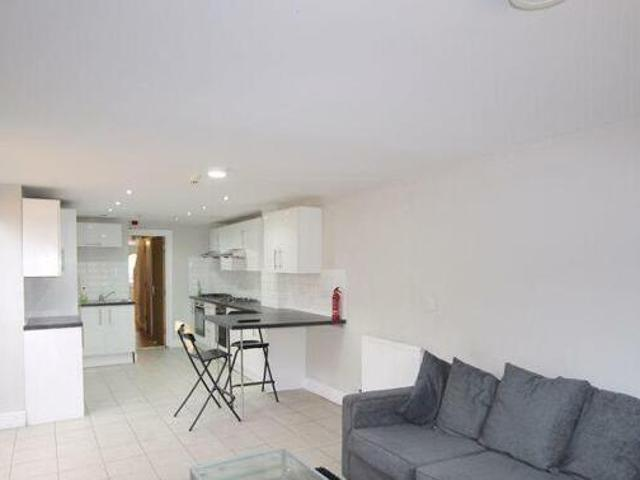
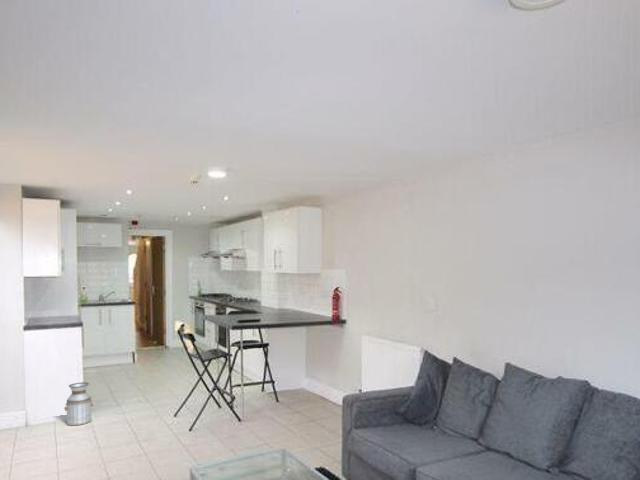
+ planter (78, 403)
